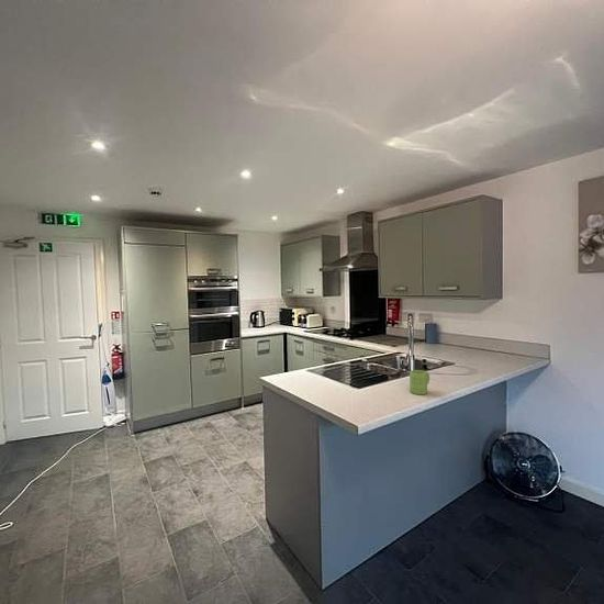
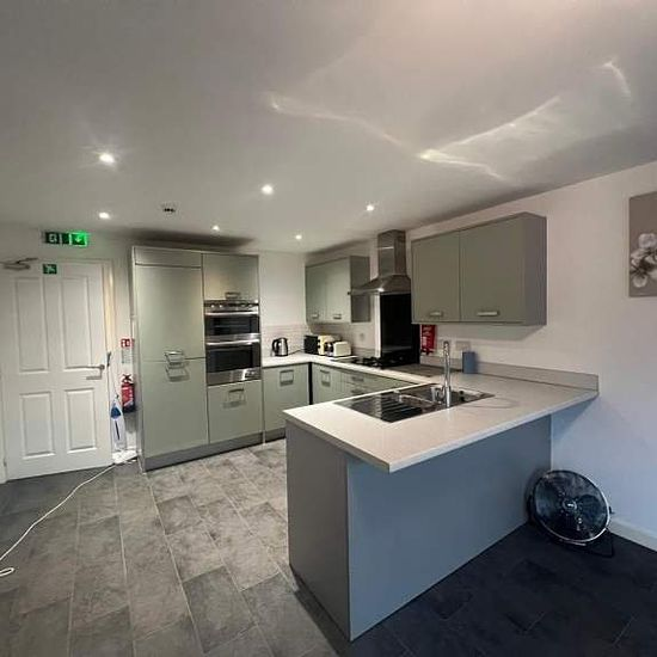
- mug (421, 381)
